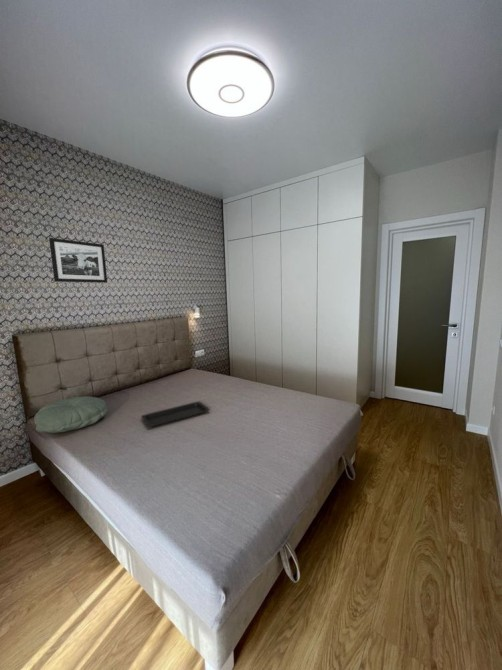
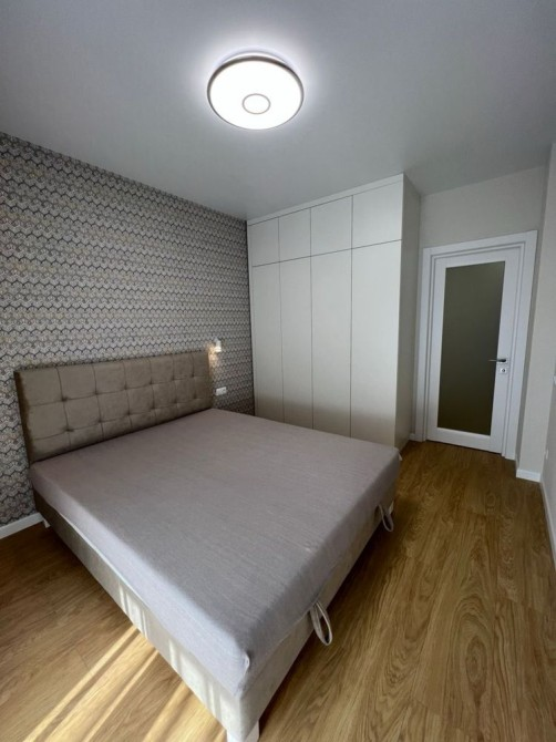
- picture frame (80, 262)
- pillow (71, 412)
- serving tray (176, 414)
